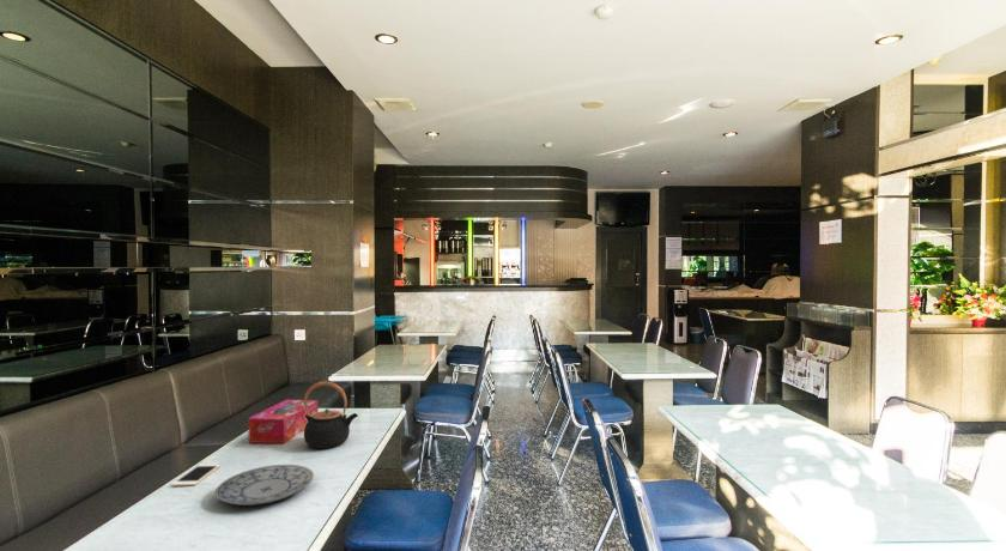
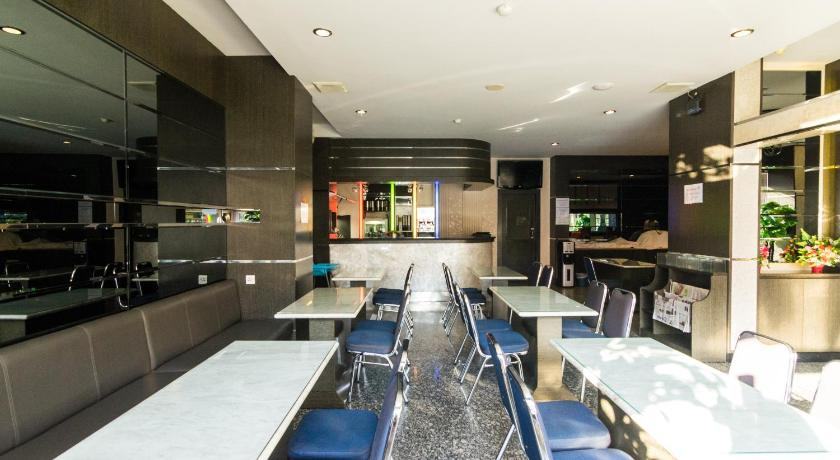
- plate (266, 486)
- tissue box (285, 419)
- teapot (331, 412)
- cell phone (196, 474)
